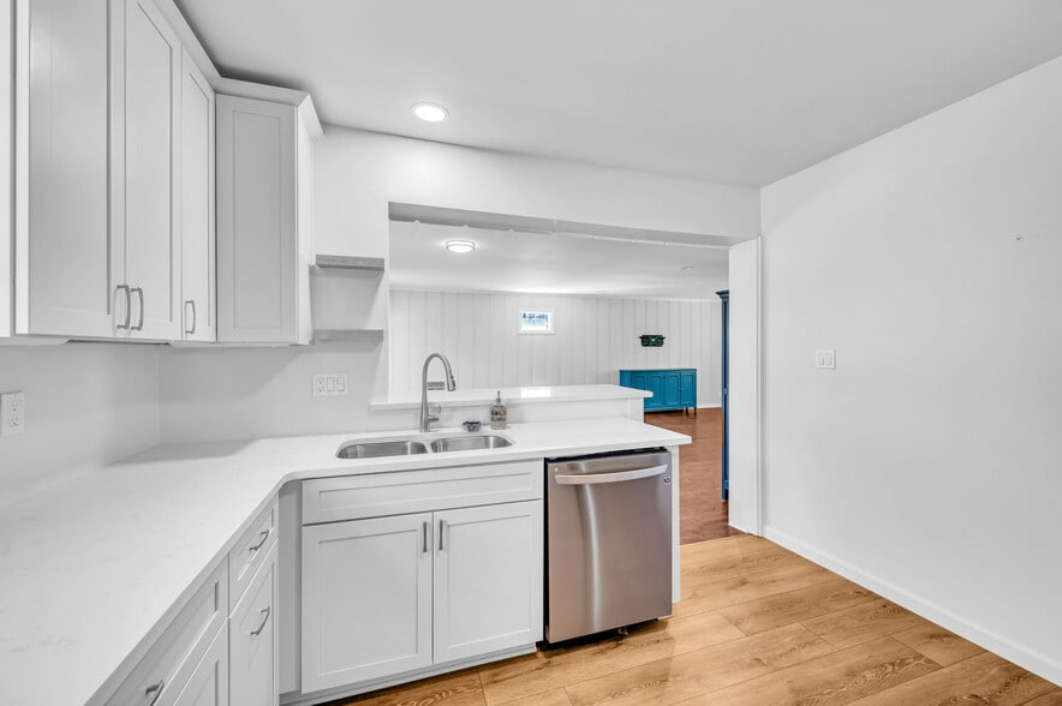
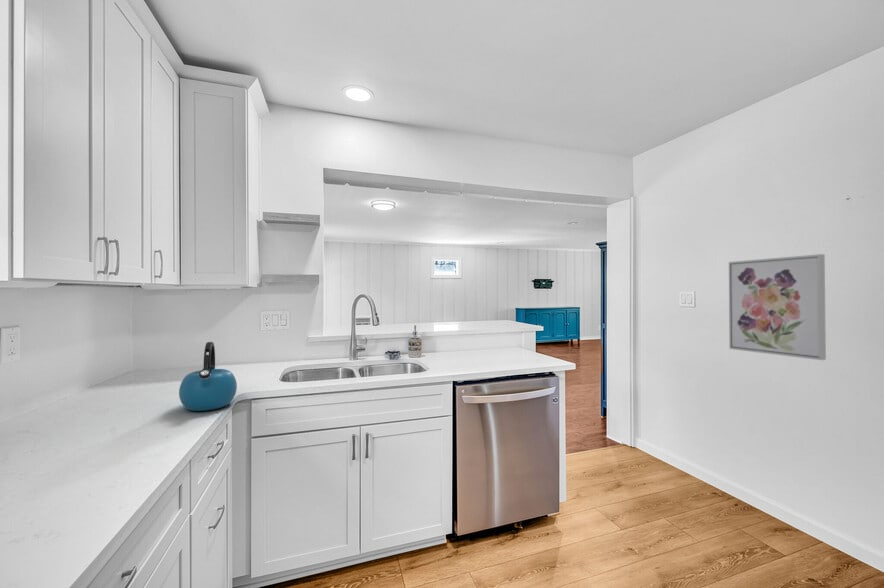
+ wall art (772, 306)
+ kettle (208, 375)
